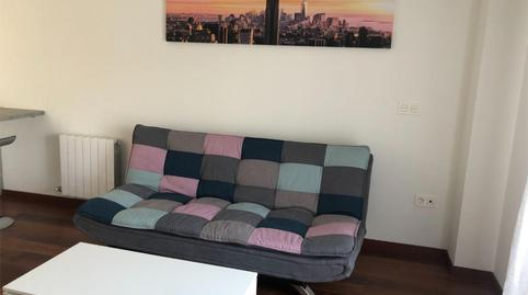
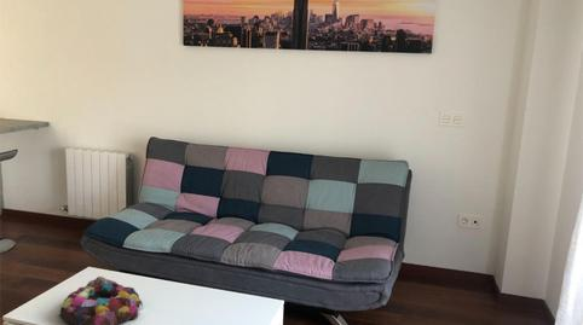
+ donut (100, 298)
